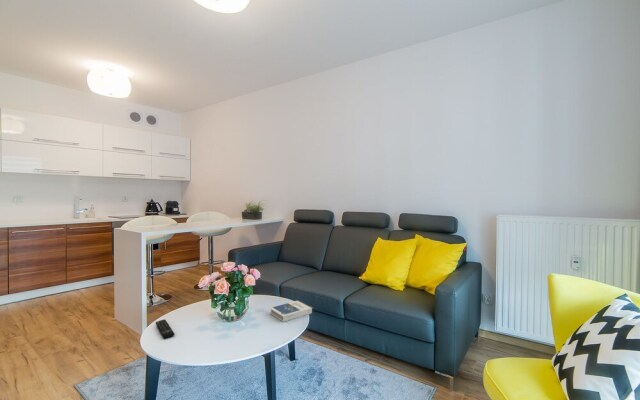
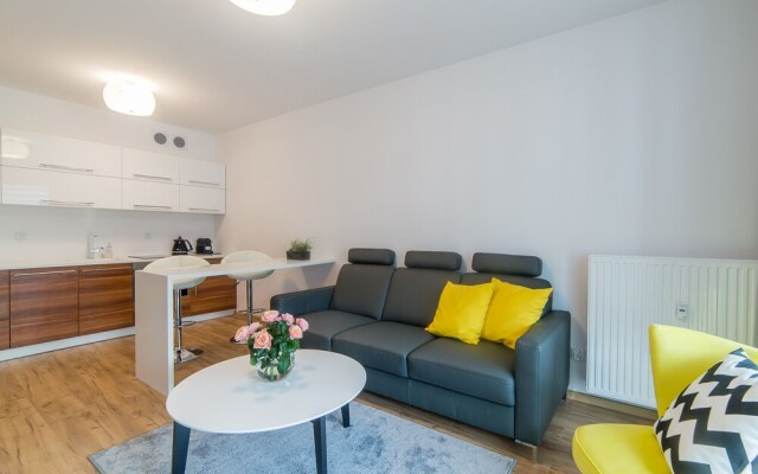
- remote control (164, 328)
- hardback book (291, 310)
